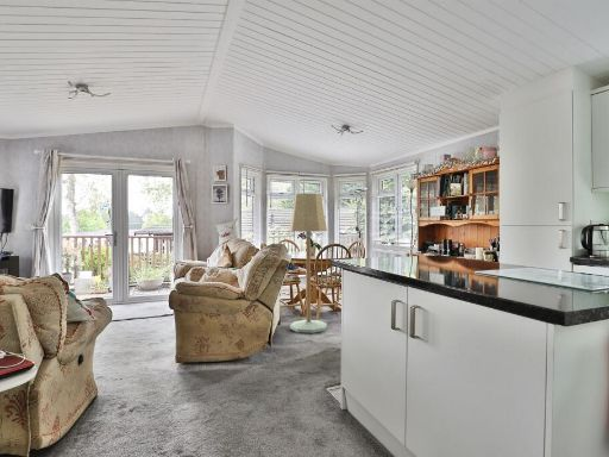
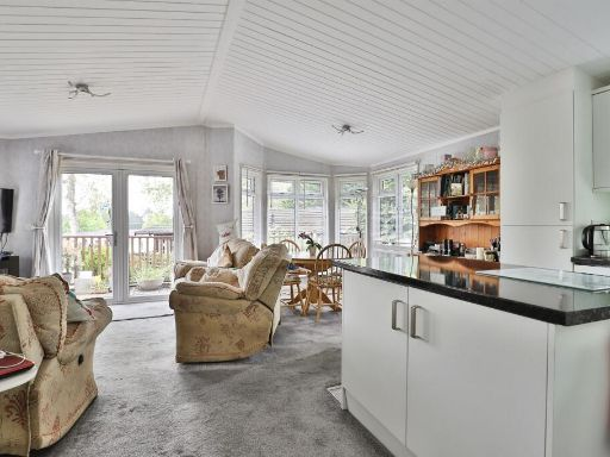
- floor lamp (308, 261)
